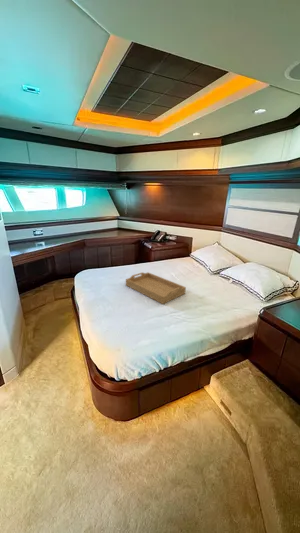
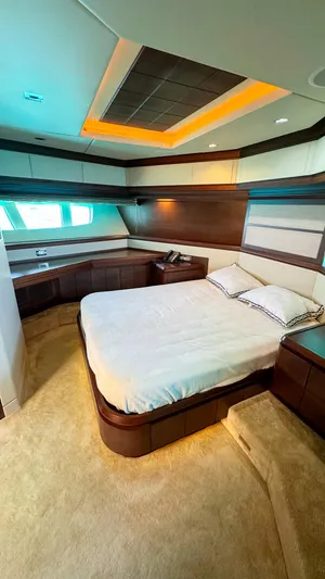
- serving tray (154, 285)
